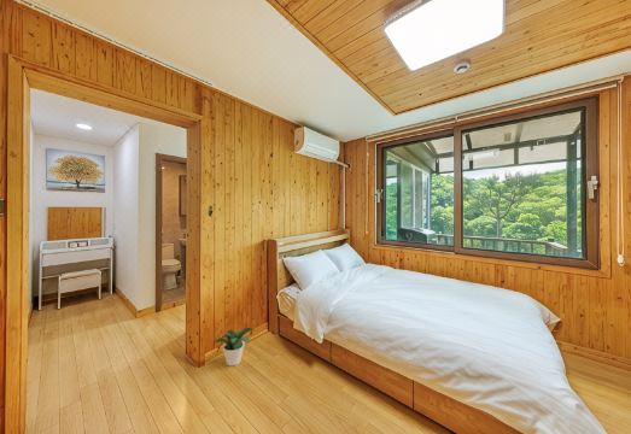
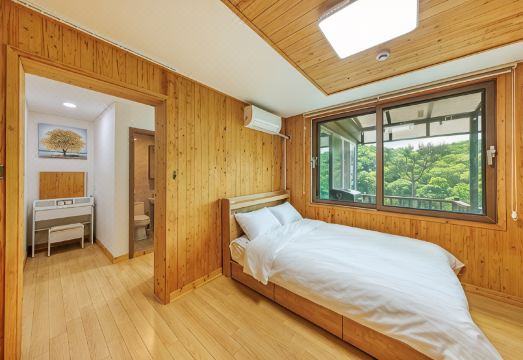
- potted plant (235, 347)
